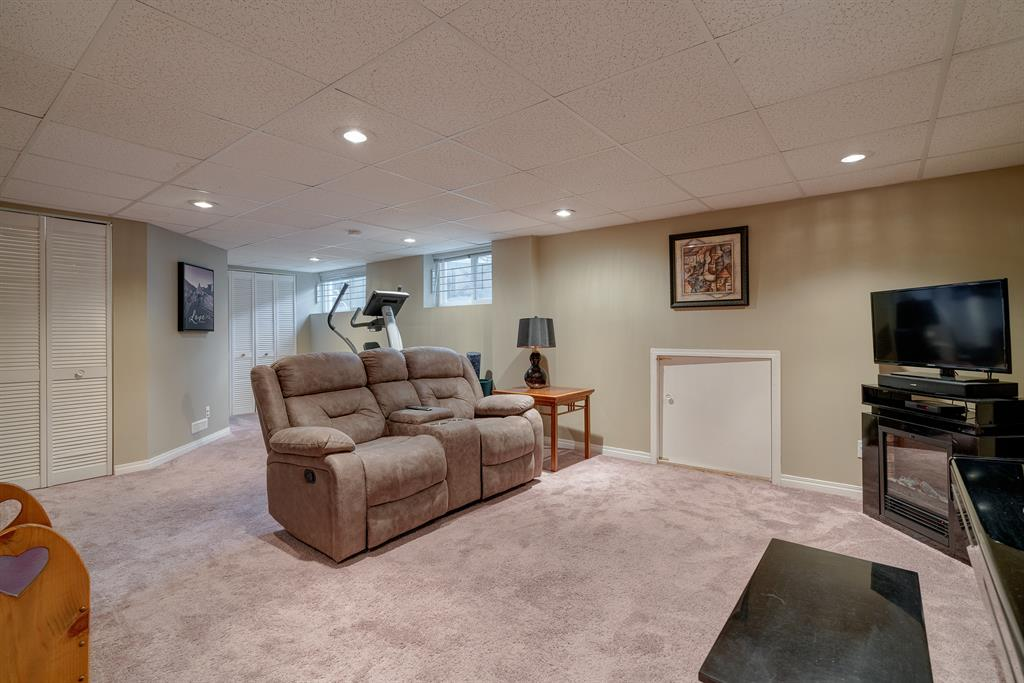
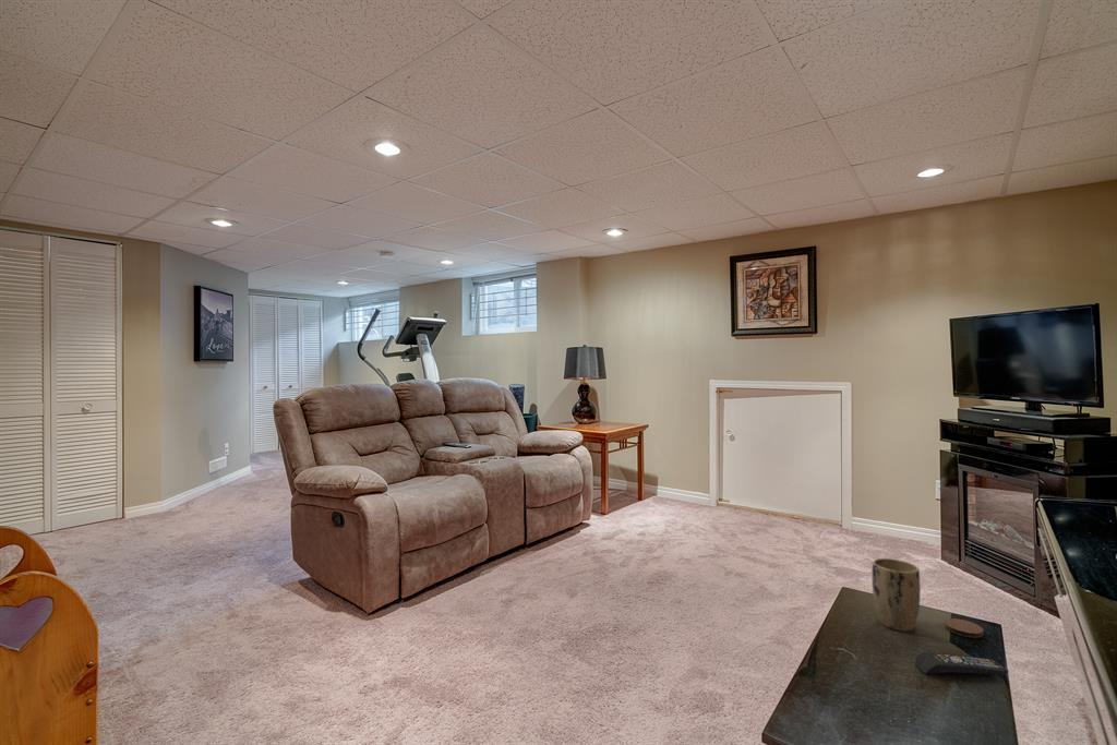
+ coaster (963, 627)
+ remote control (960, 664)
+ plant pot (896, 594)
